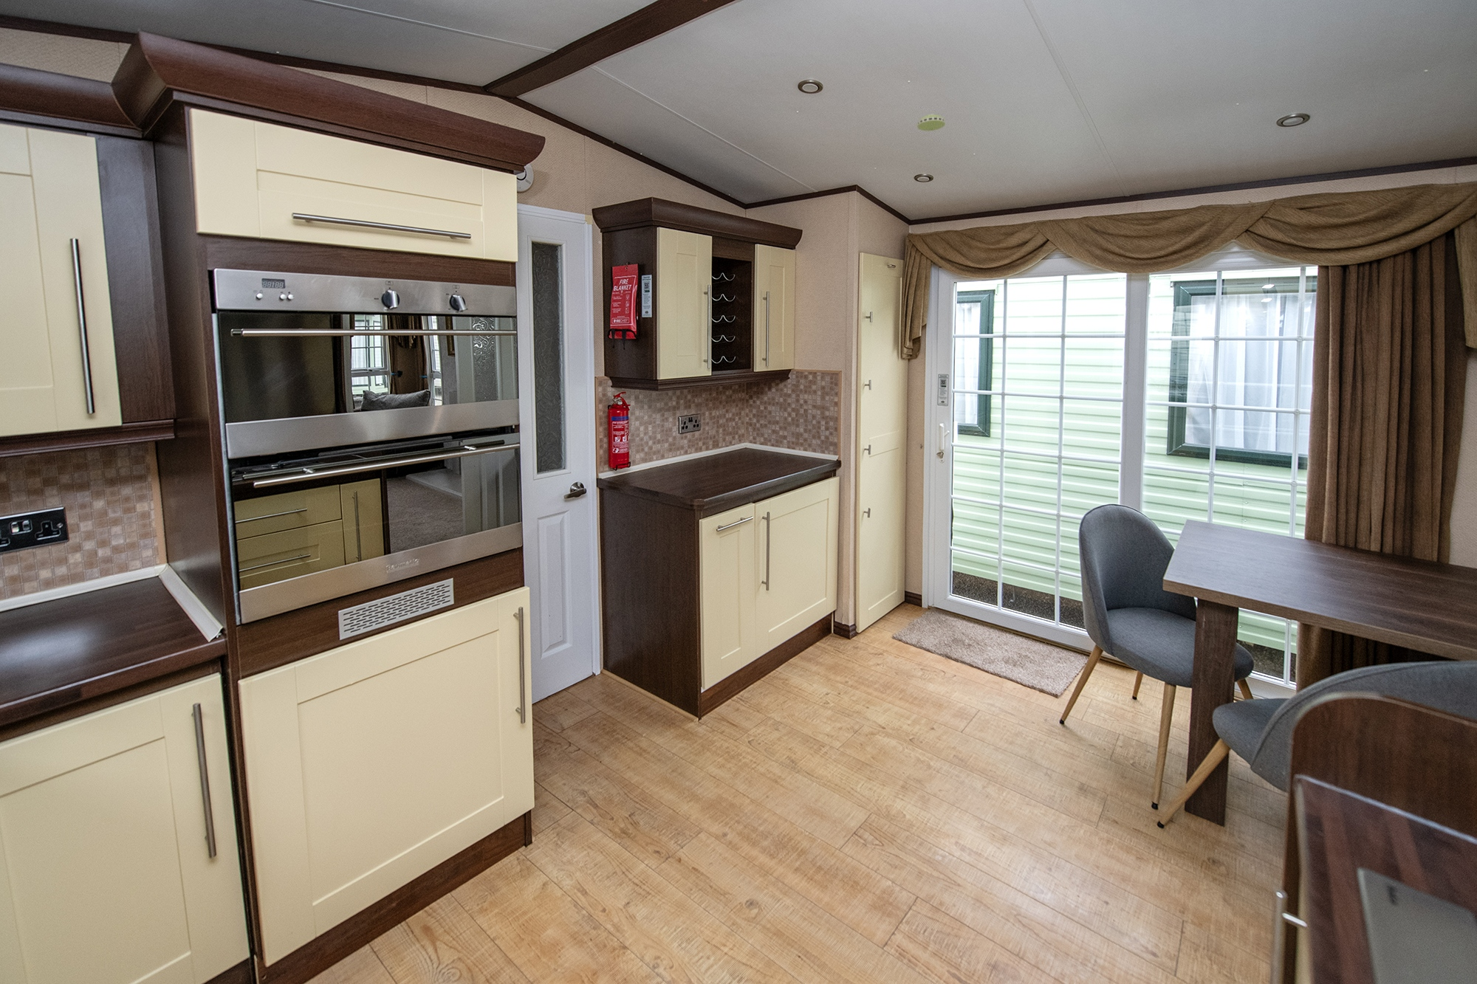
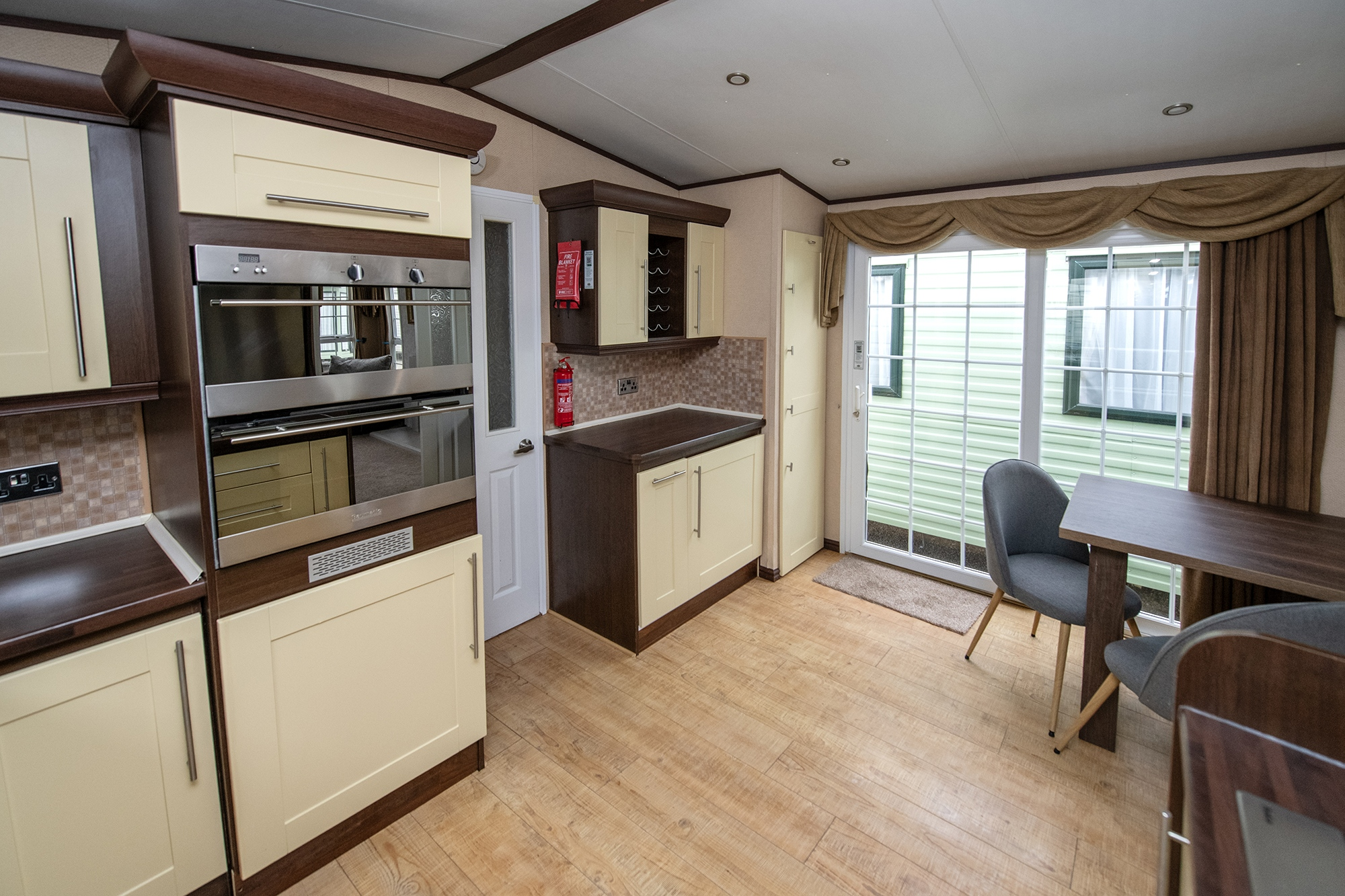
- smoke detector (930, 123)
